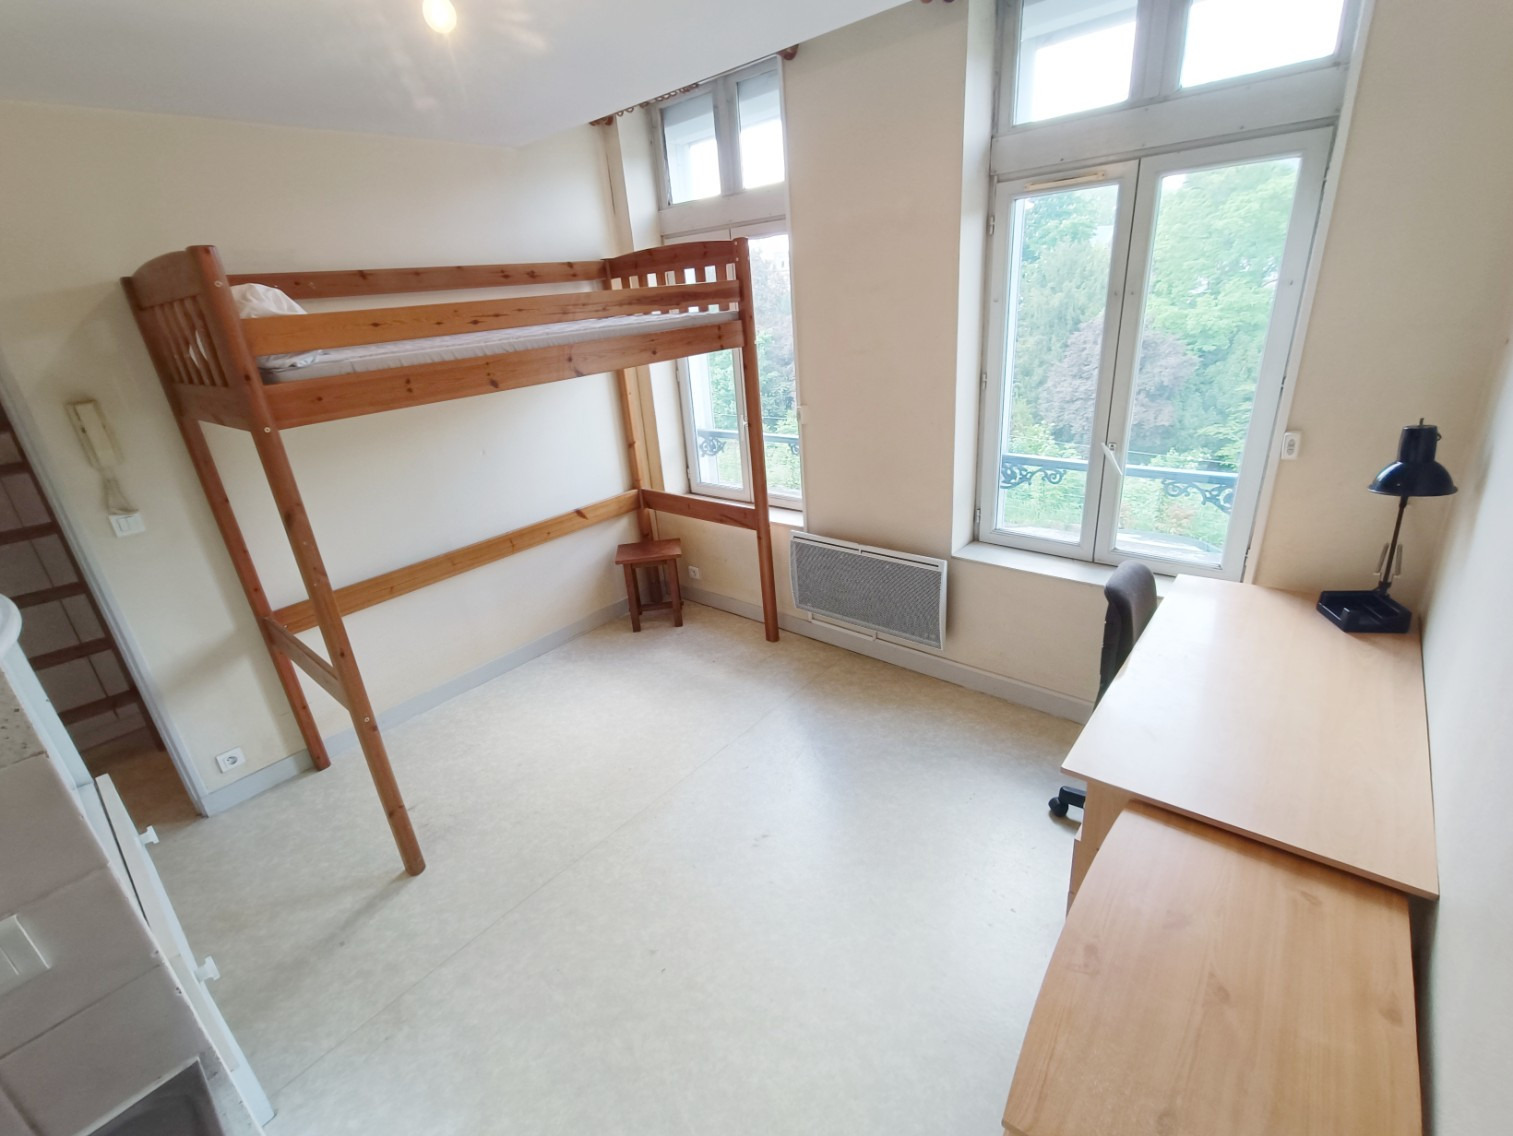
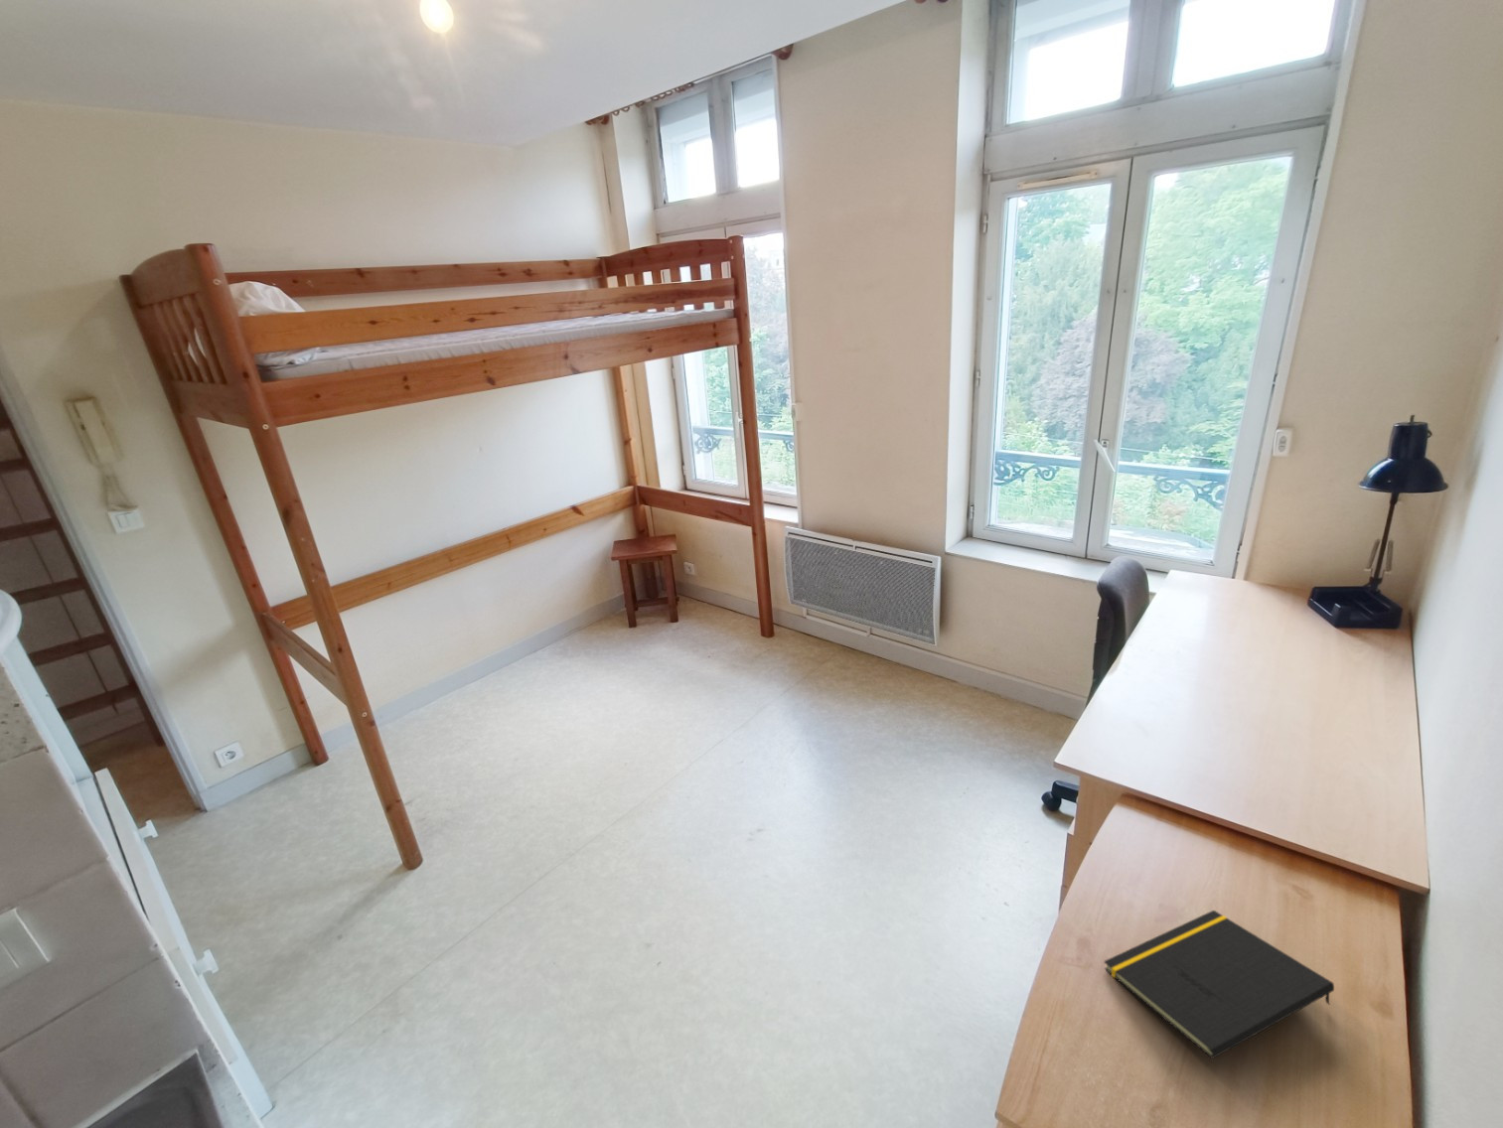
+ notepad (1213, 975)
